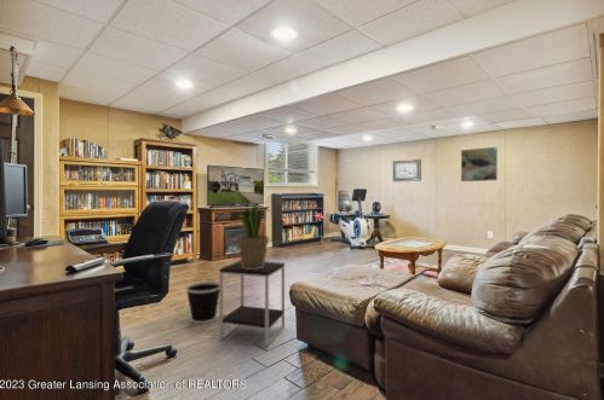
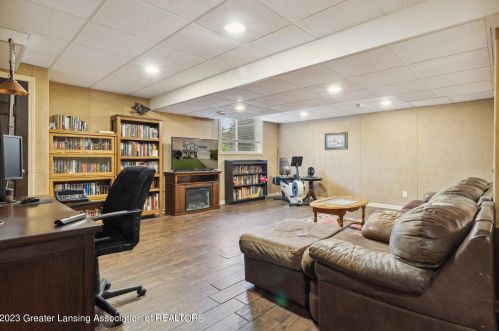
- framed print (478, 164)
- potted plant (252, 234)
- wastebasket (203, 302)
- side table (253, 307)
